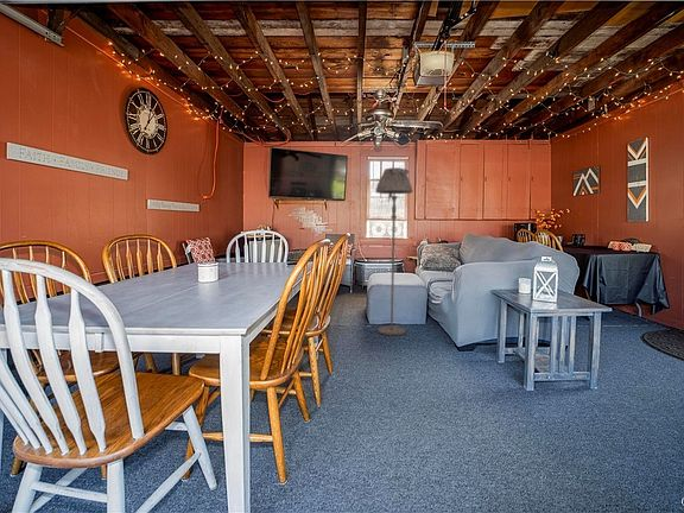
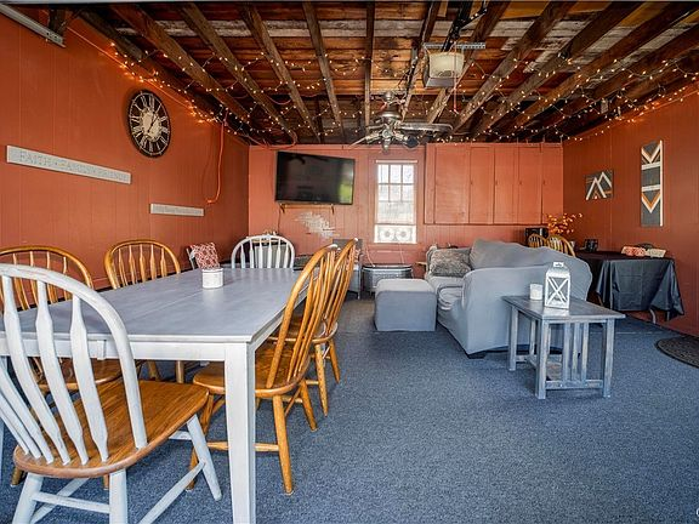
- floor lamp (392, 251)
